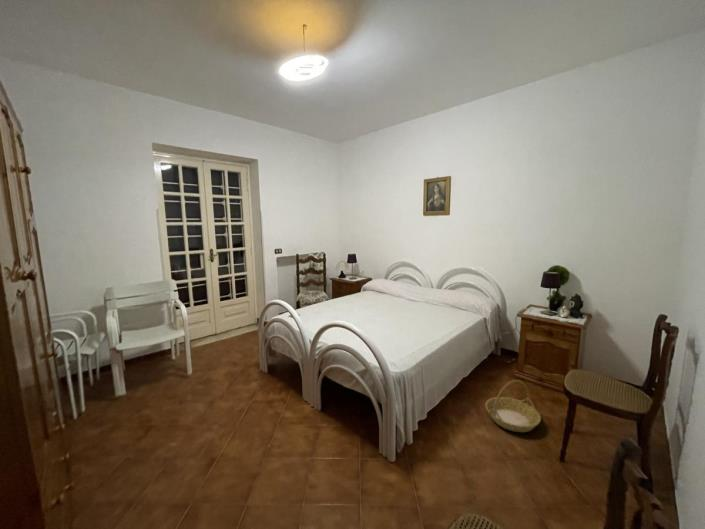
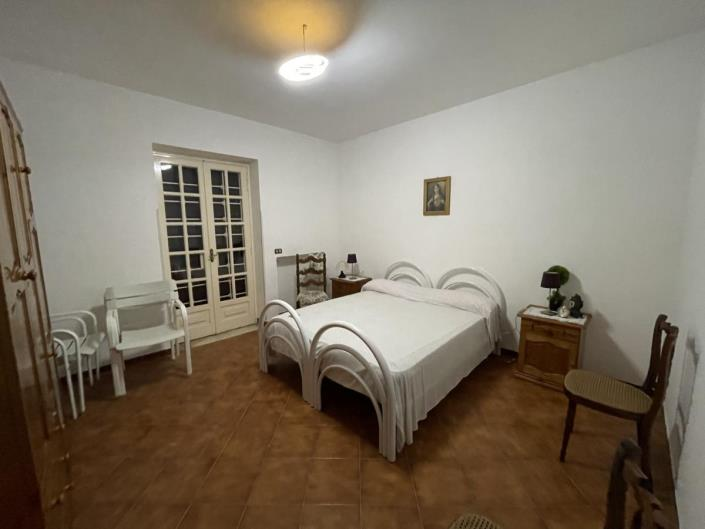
- basket (512, 400)
